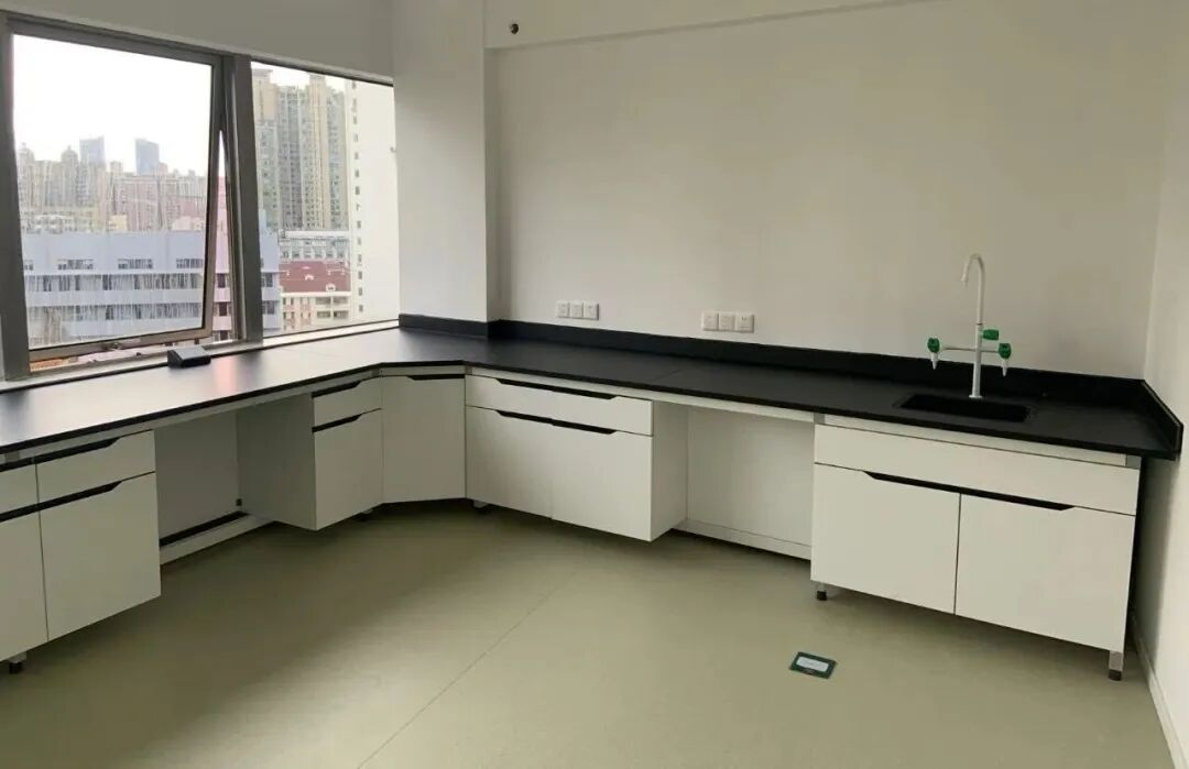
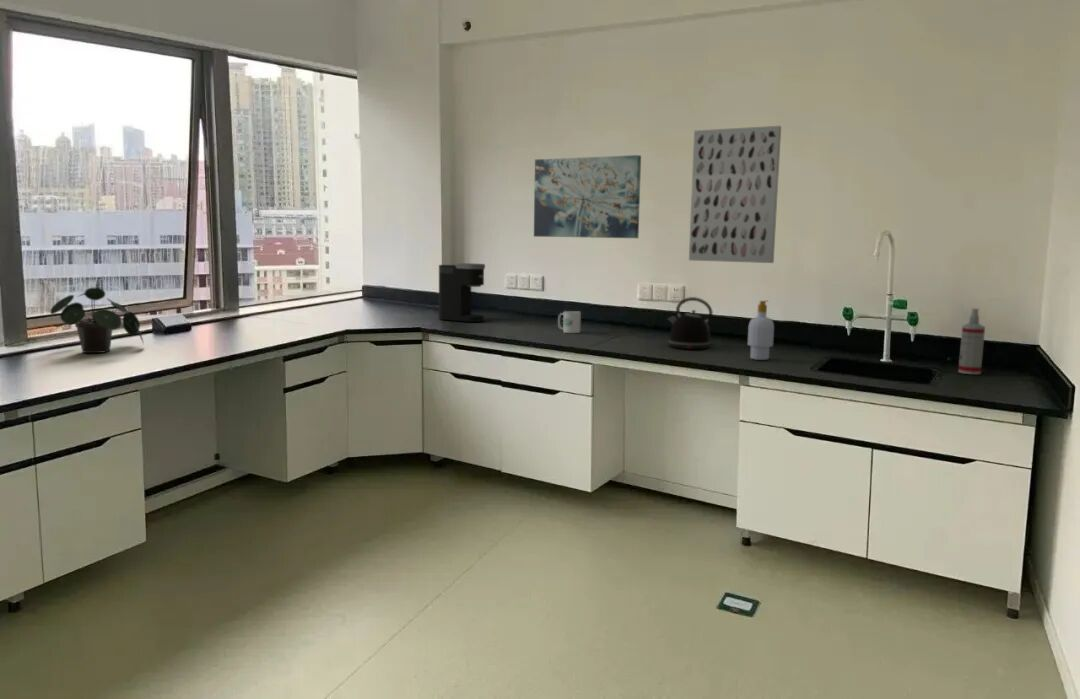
+ spray bottle (972, 340)
+ mug (568, 321)
+ wall art (733, 195)
+ kettle (690, 321)
+ potted plant (97, 319)
+ soap bottle (761, 330)
+ wall art (585, 197)
+ coffee maker (461, 291)
